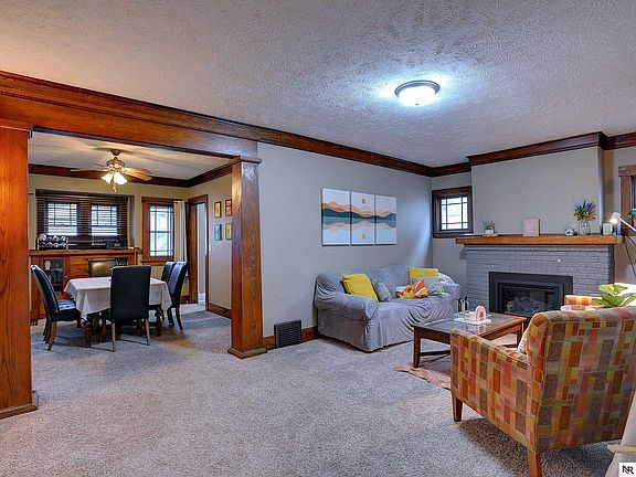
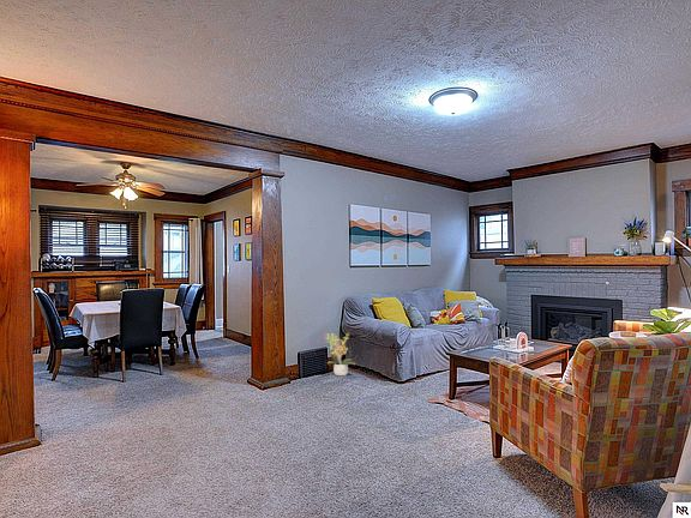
+ potted plant (337, 354)
